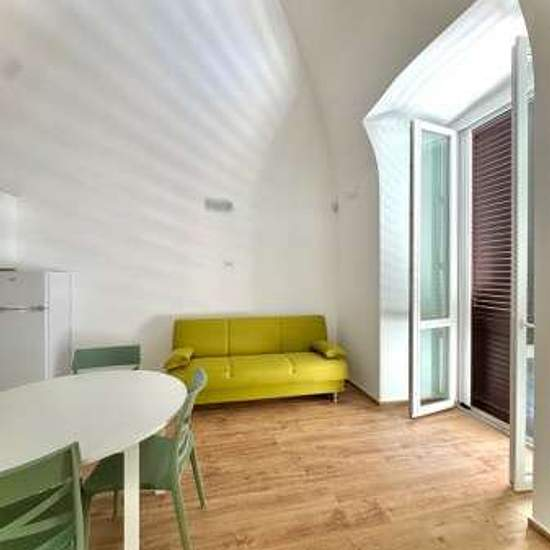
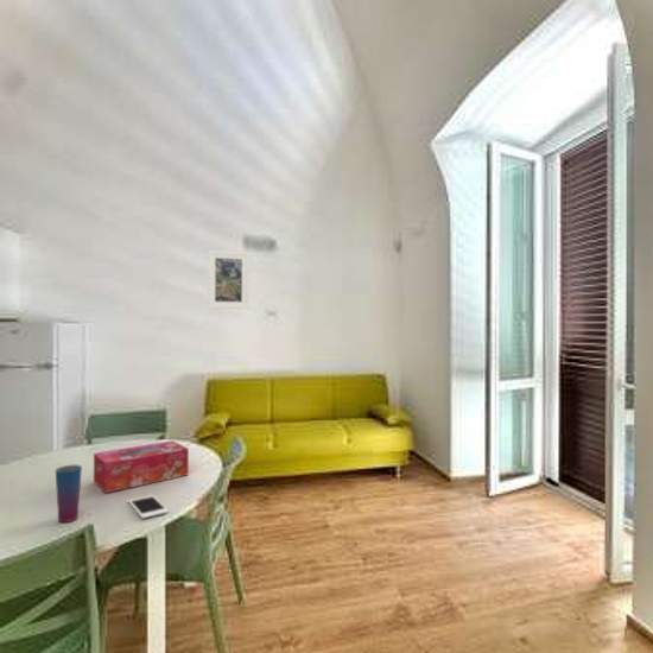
+ cup (68, 493)
+ tissue box (141, 464)
+ cell phone (147, 506)
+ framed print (228, 280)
